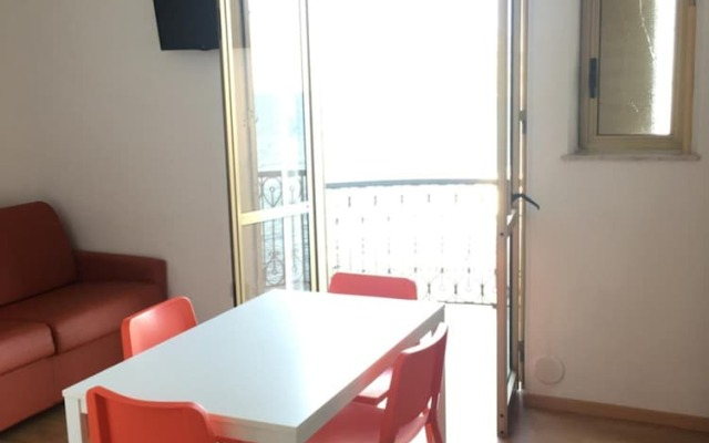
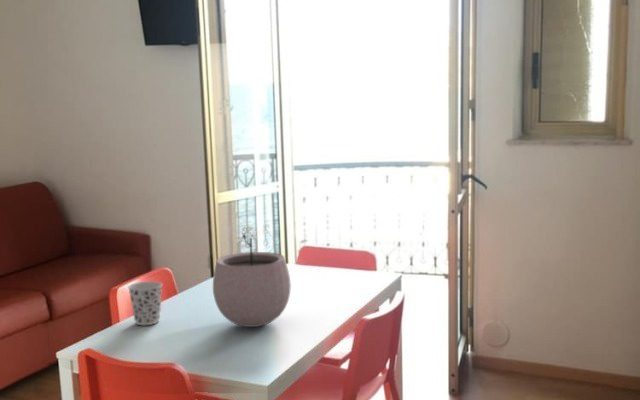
+ cup (146, 303)
+ plant pot (251, 277)
